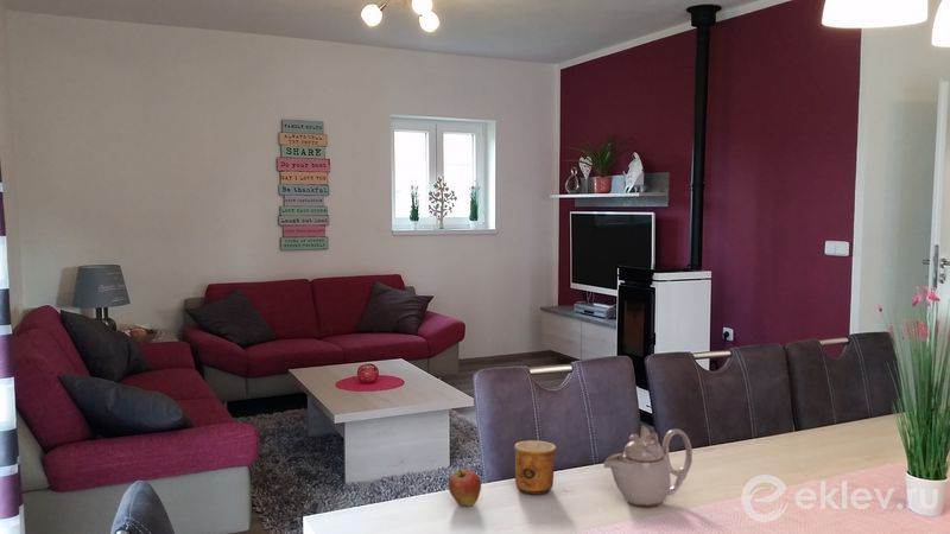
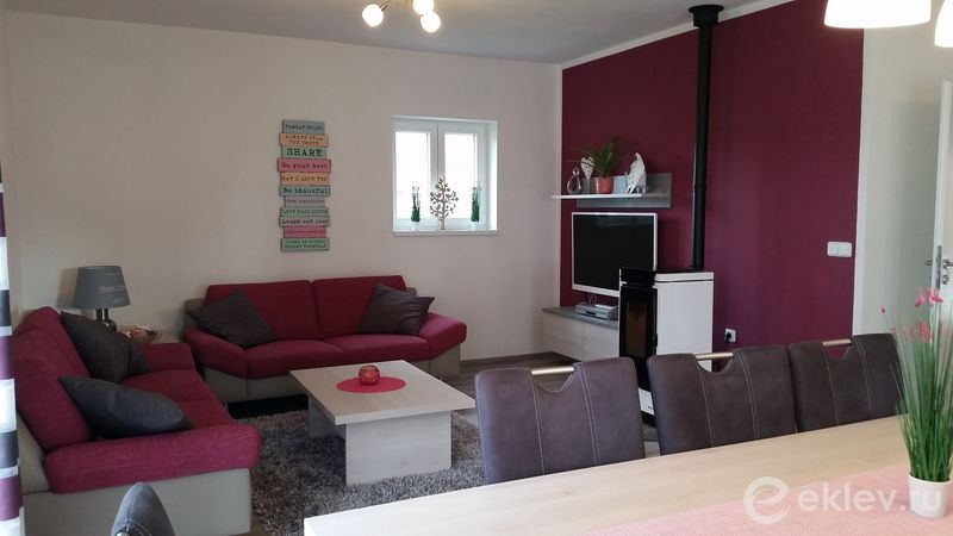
- cup (534, 466)
- teapot (647, 464)
- fruit (464, 485)
